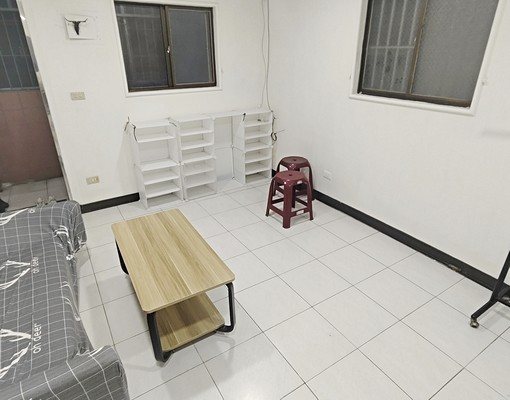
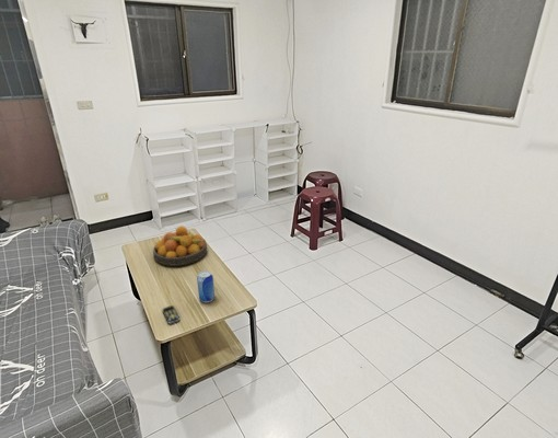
+ remote control (171, 313)
+ fruit bowl (179, 242)
+ beer can (206, 286)
